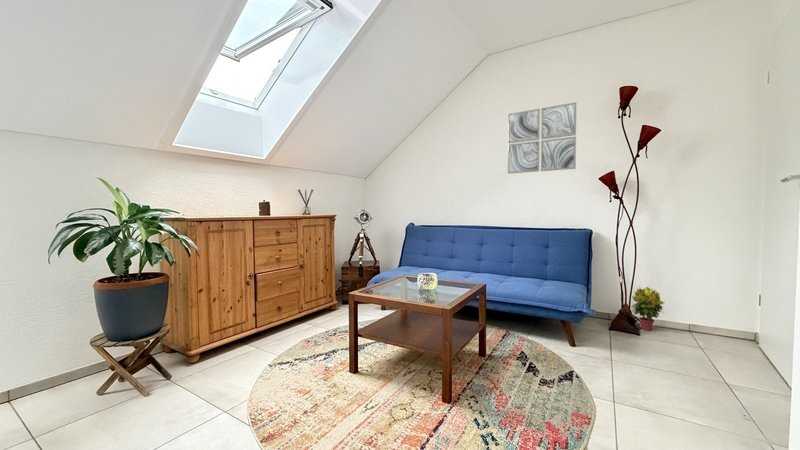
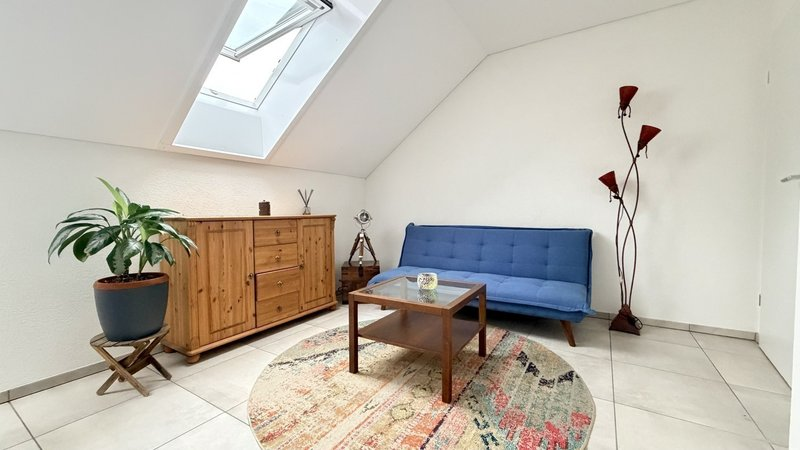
- potted plant (647, 308)
- wall art (539, 139)
